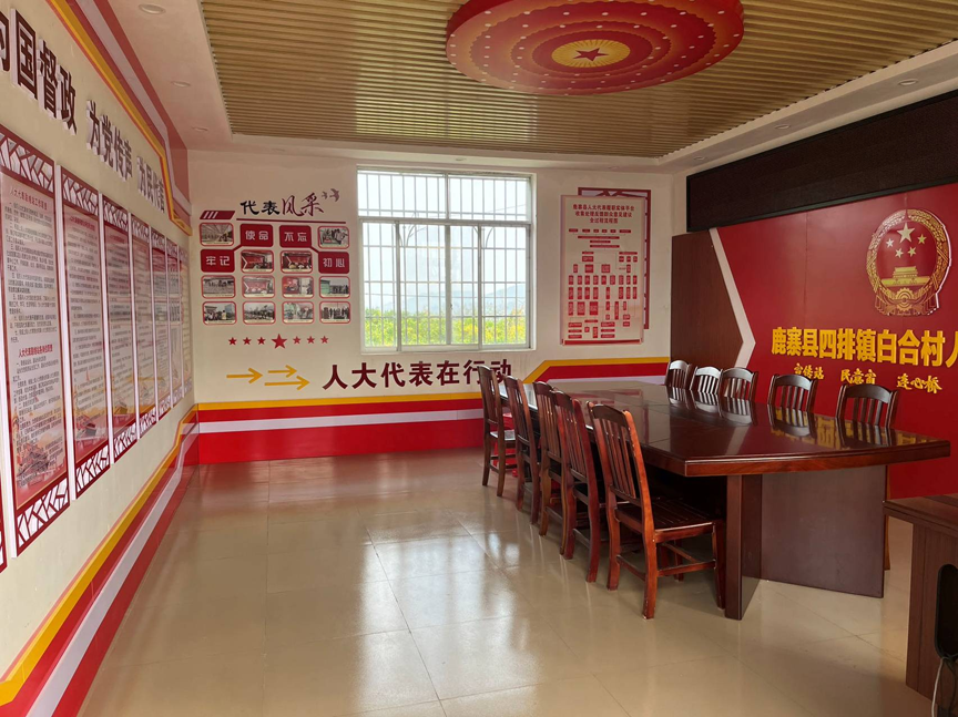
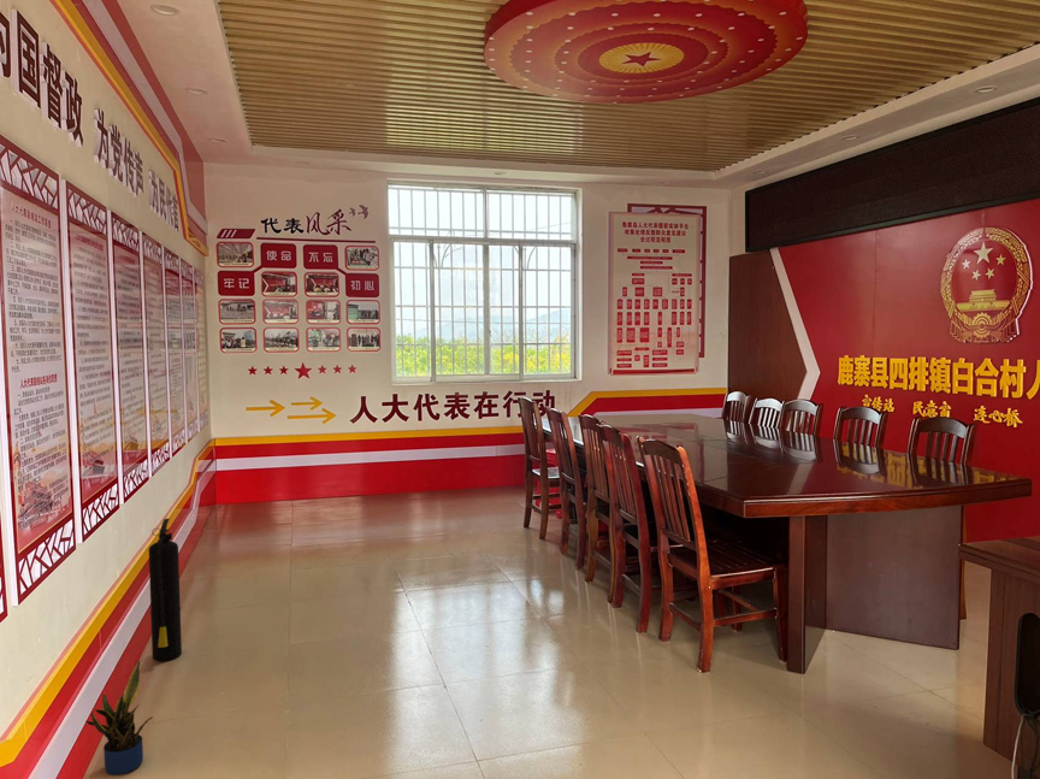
+ potted plant (120, 718)
+ fire extinguisher (164, 590)
